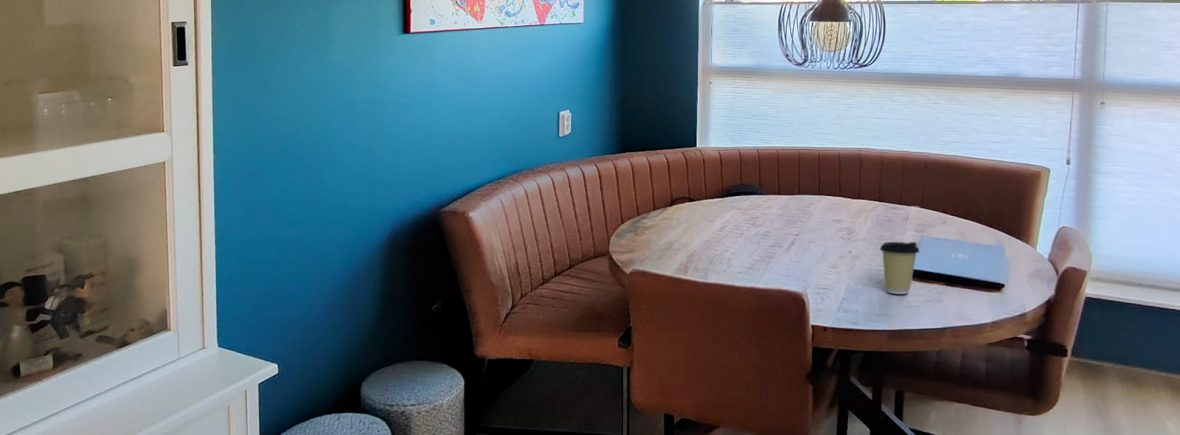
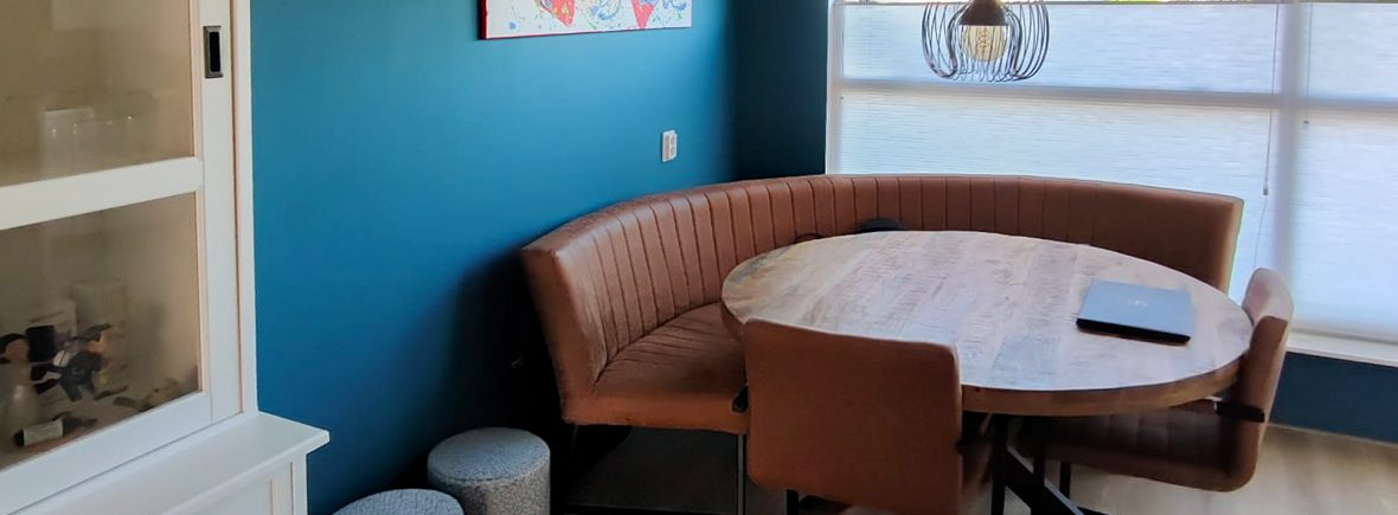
- coffee cup (898, 267)
